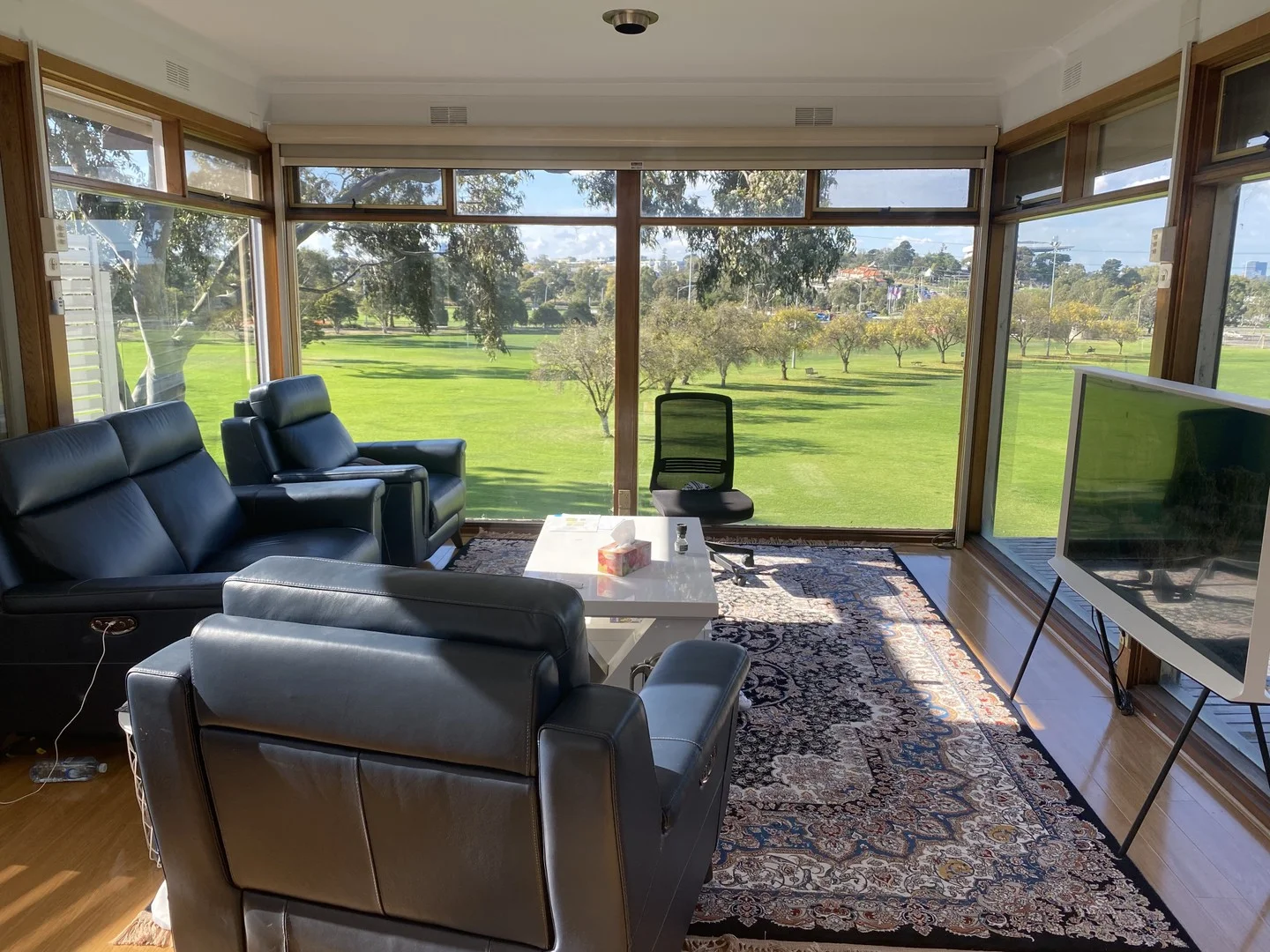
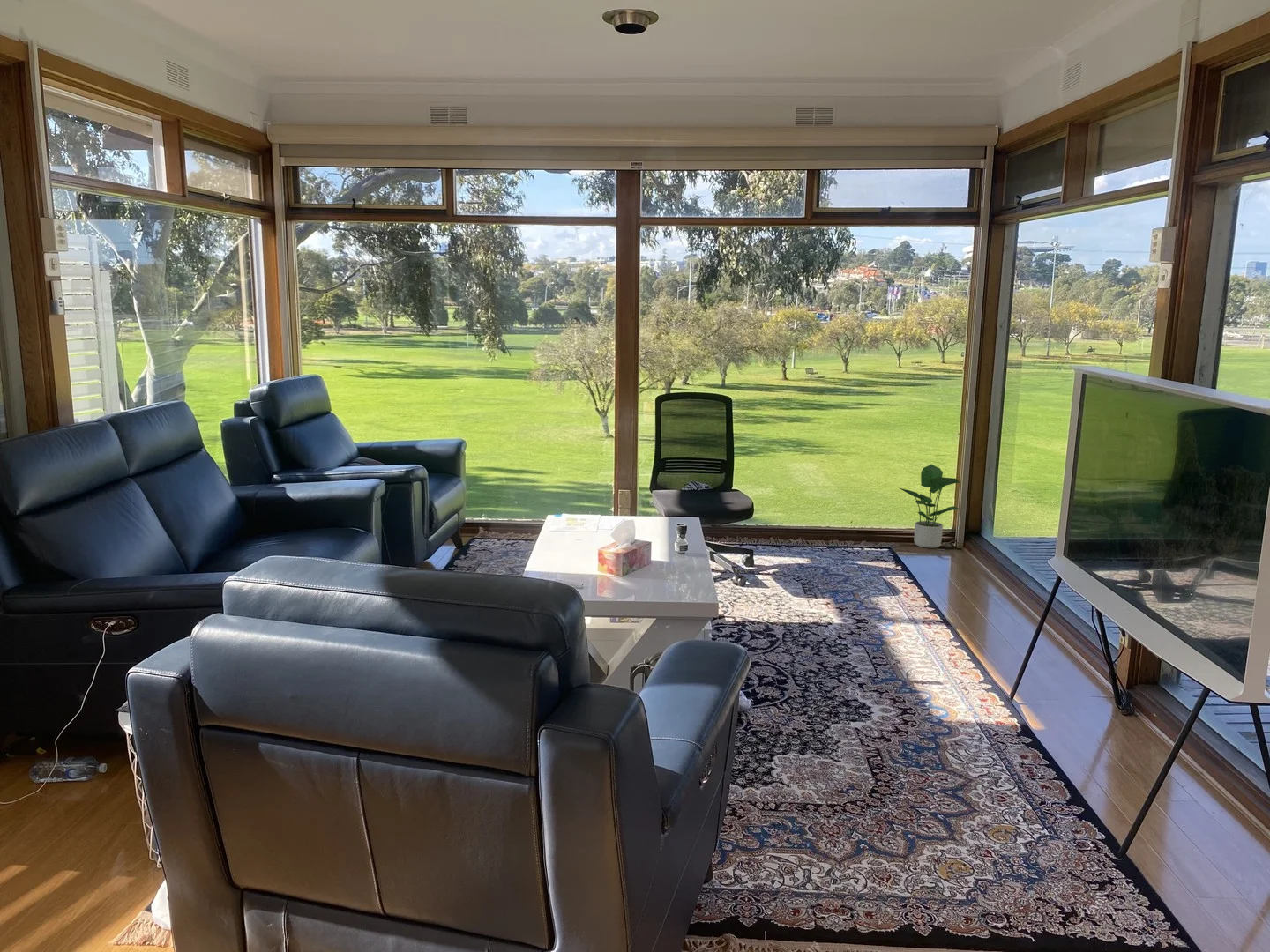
+ potted plant (927, 508)
